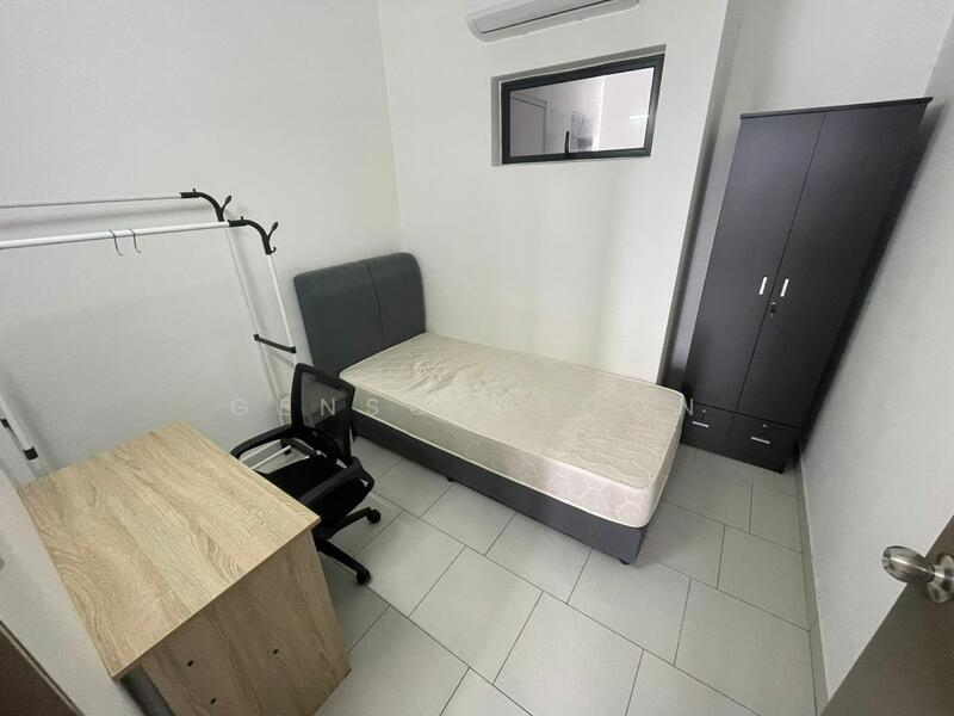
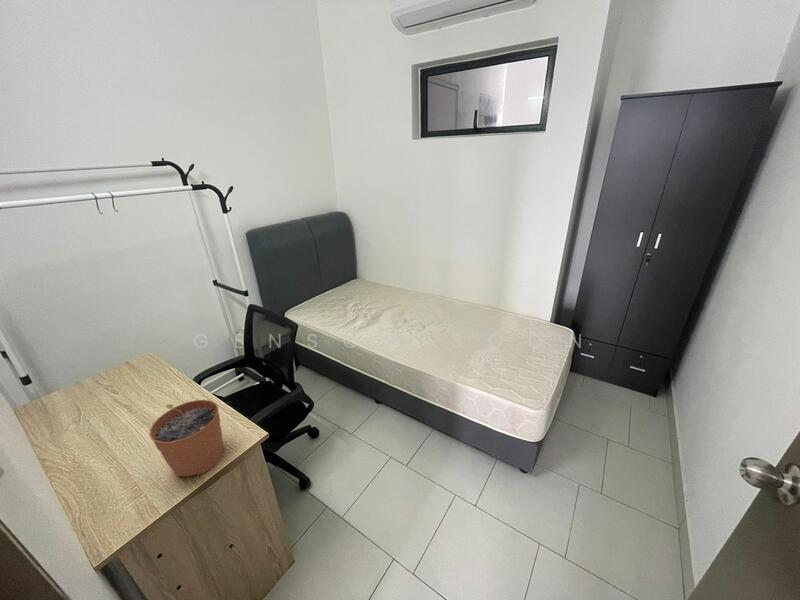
+ plant pot (189, 429)
